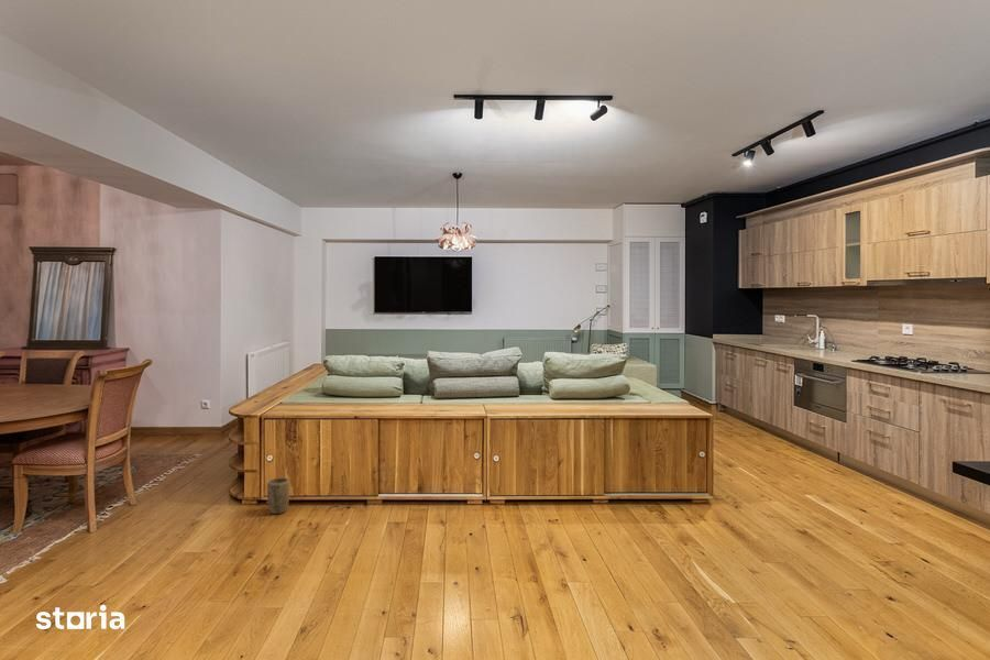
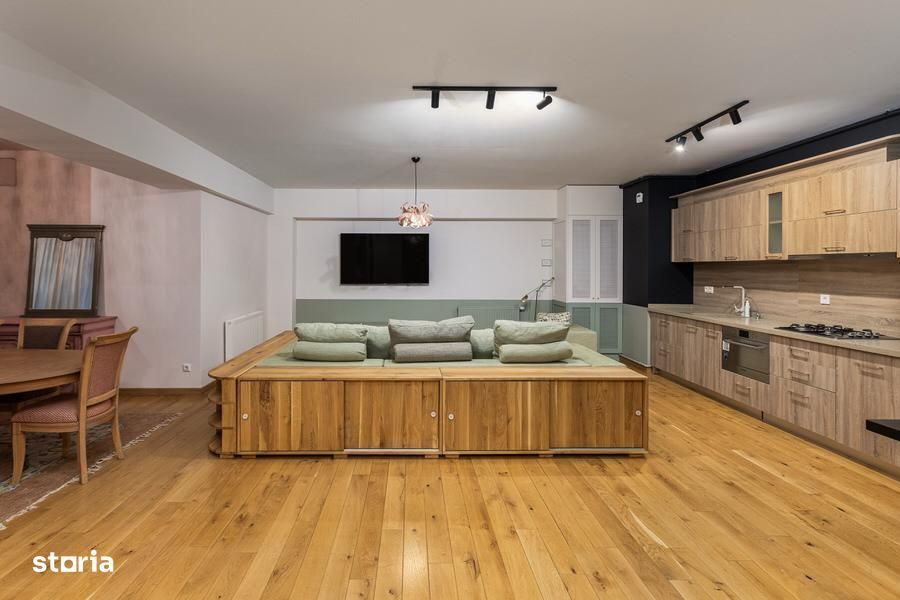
- plant pot (278, 495)
